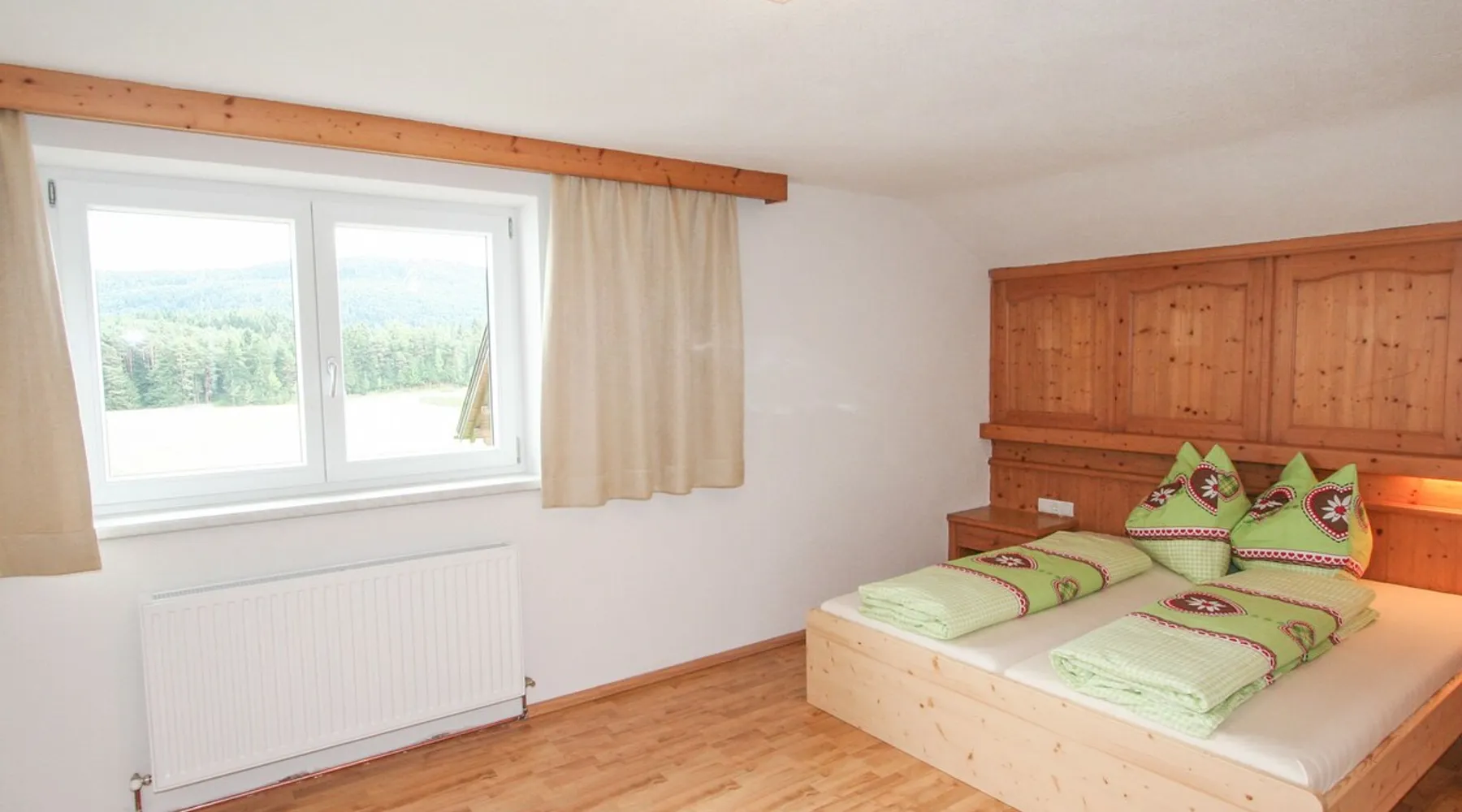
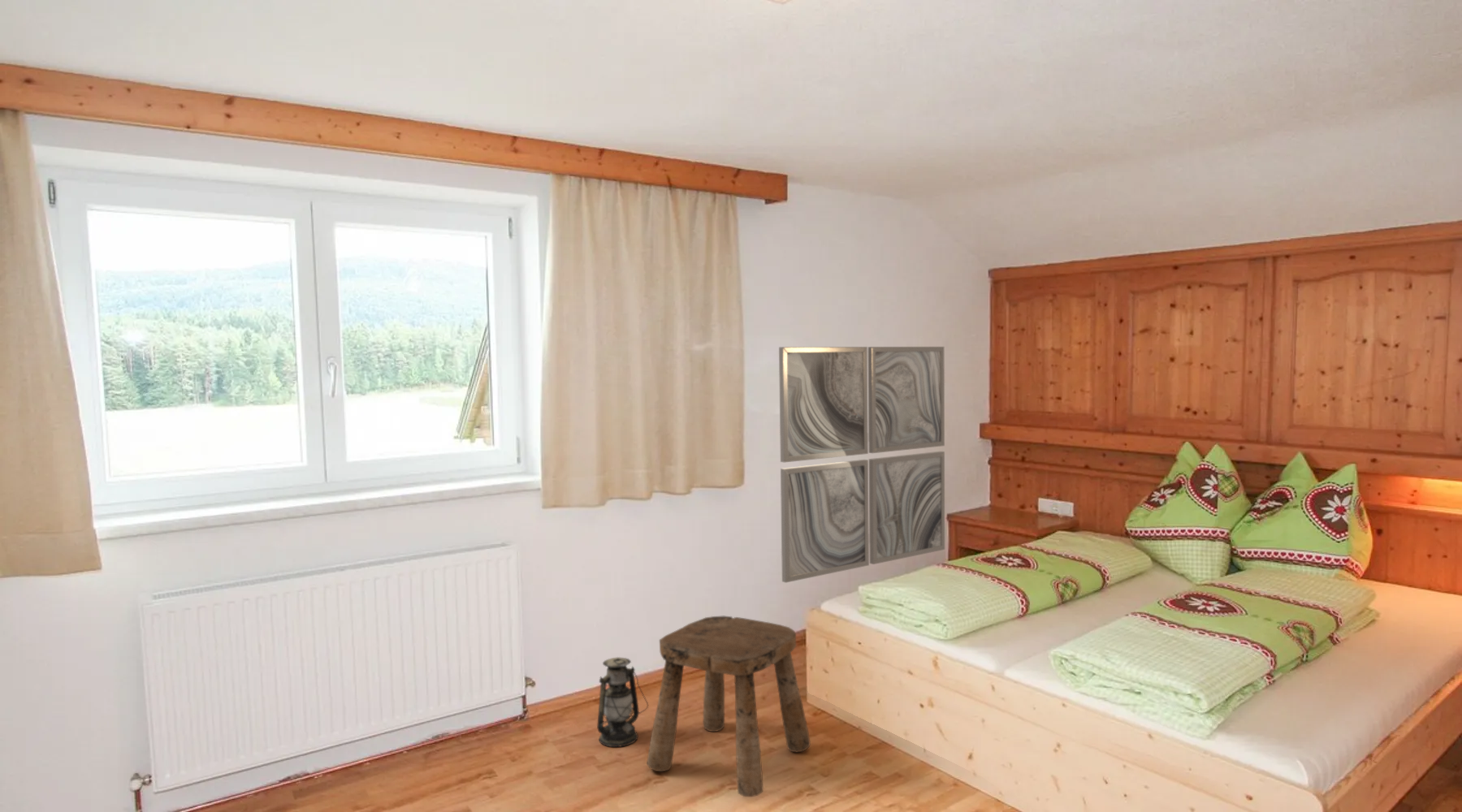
+ lantern (621, 700)
+ stool (724, 697)
+ wall art (867, 453)
